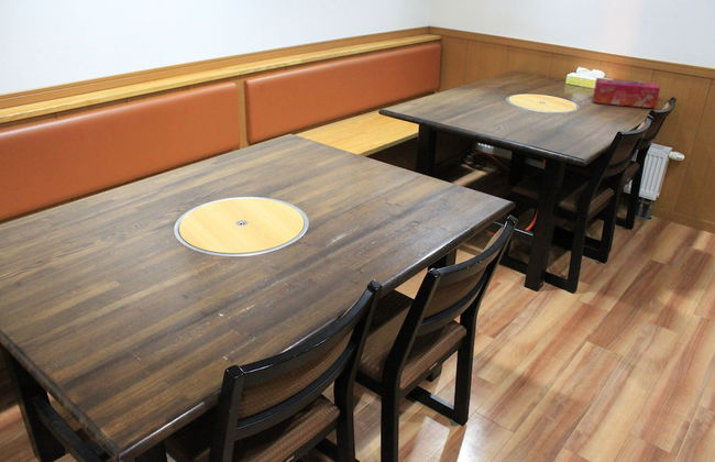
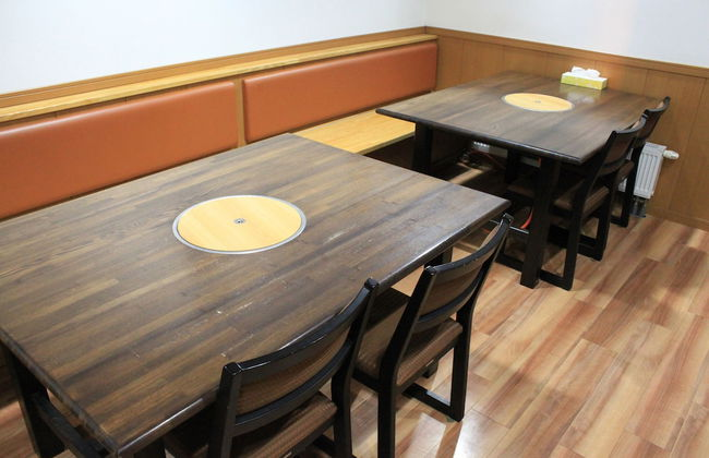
- tissue box (625, 92)
